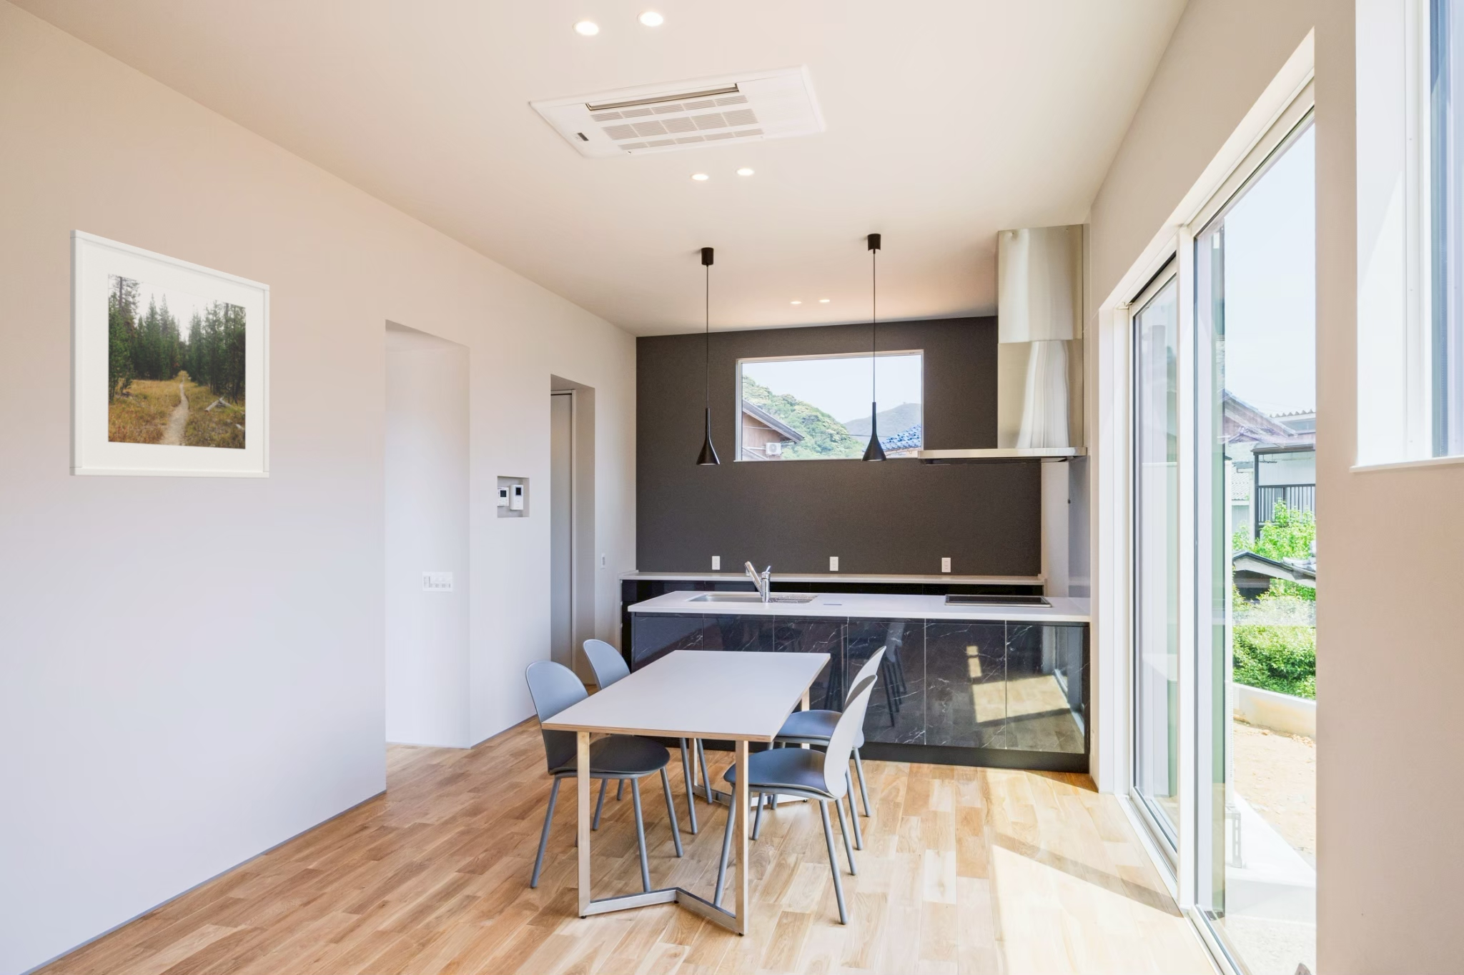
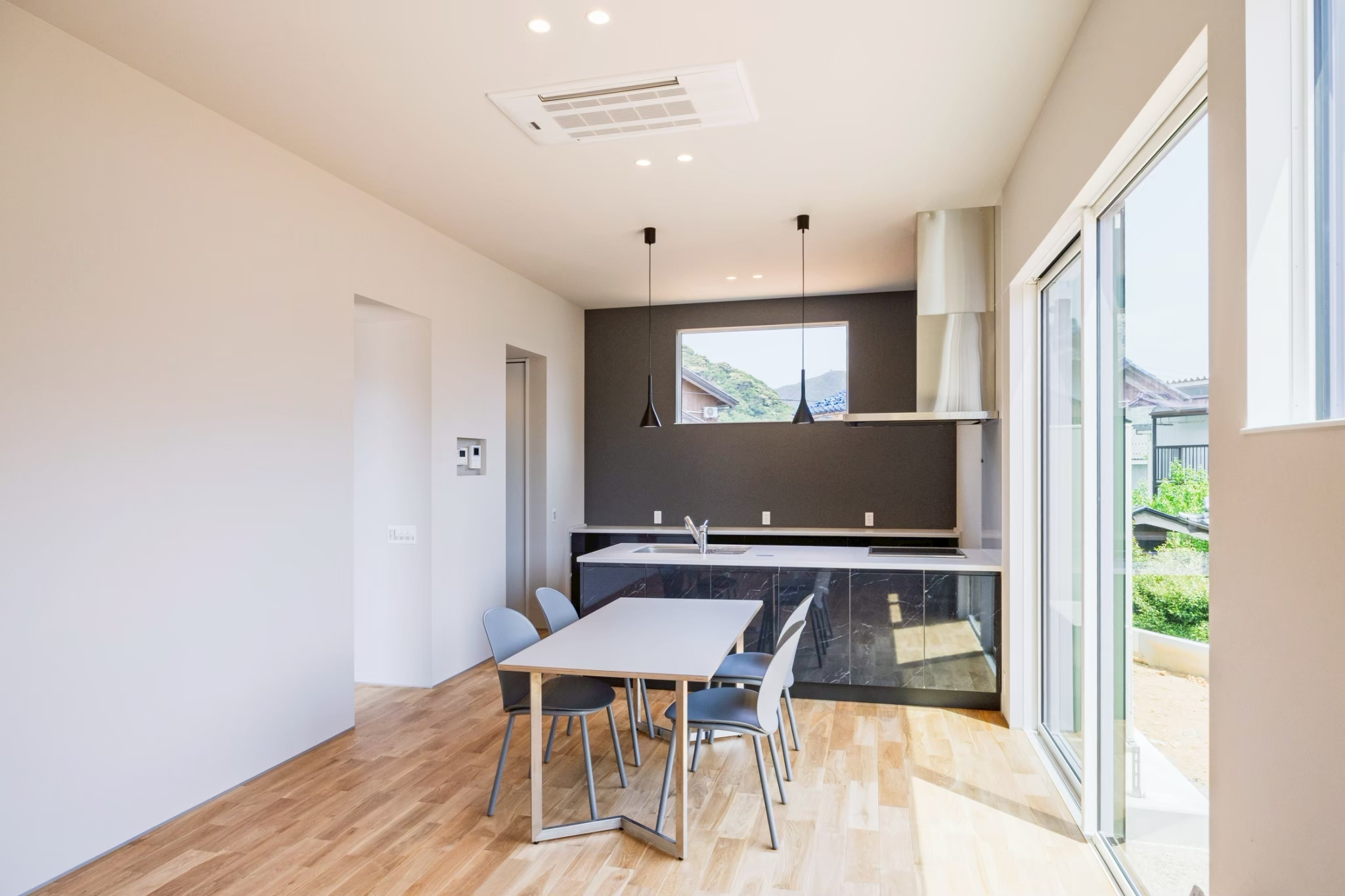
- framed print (182, 369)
